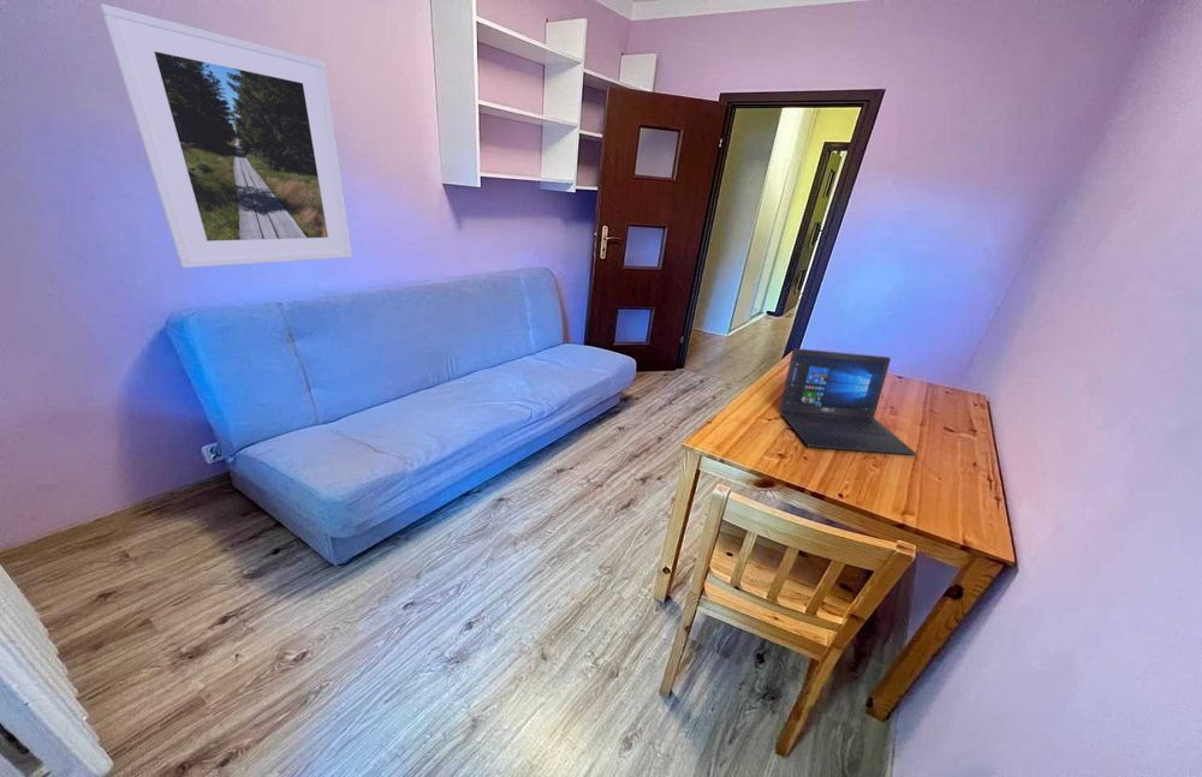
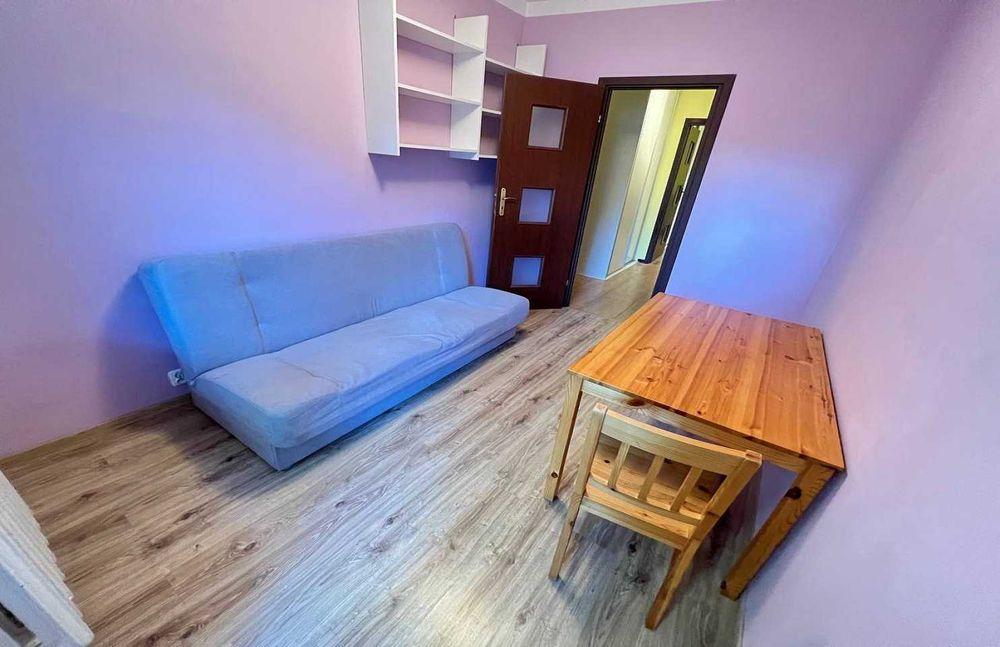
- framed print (255, 160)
- laptop (851, 400)
